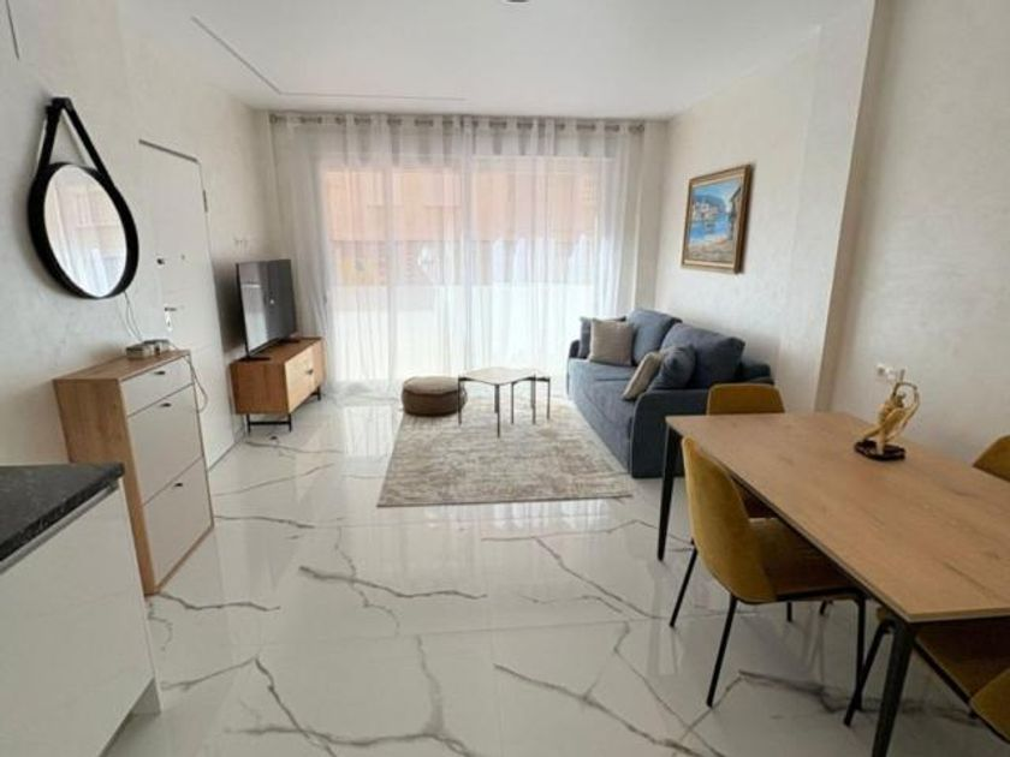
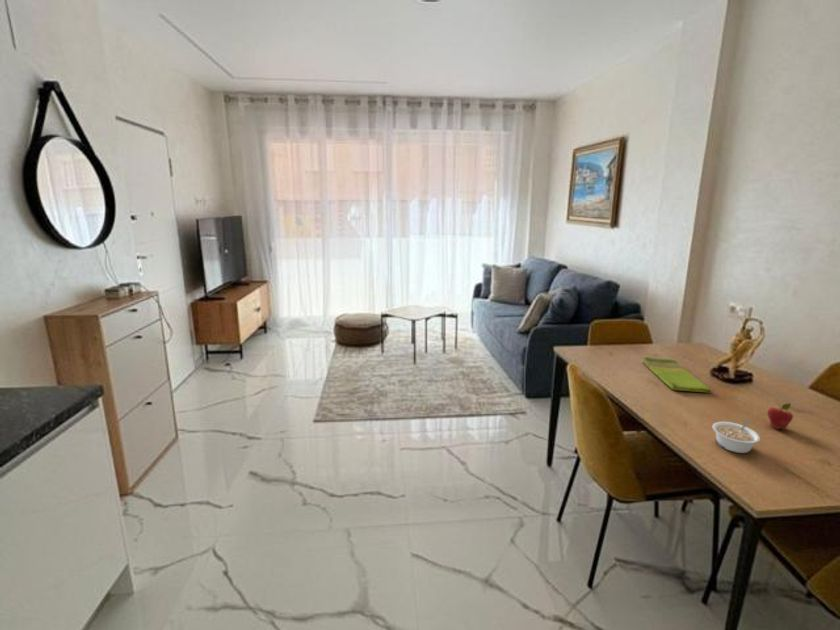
+ fruit (780, 414)
+ dish towel (674, 372)
+ legume (734, 436)
